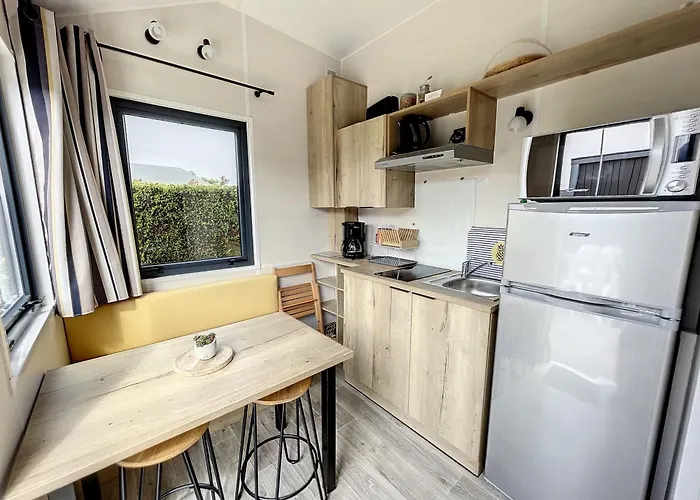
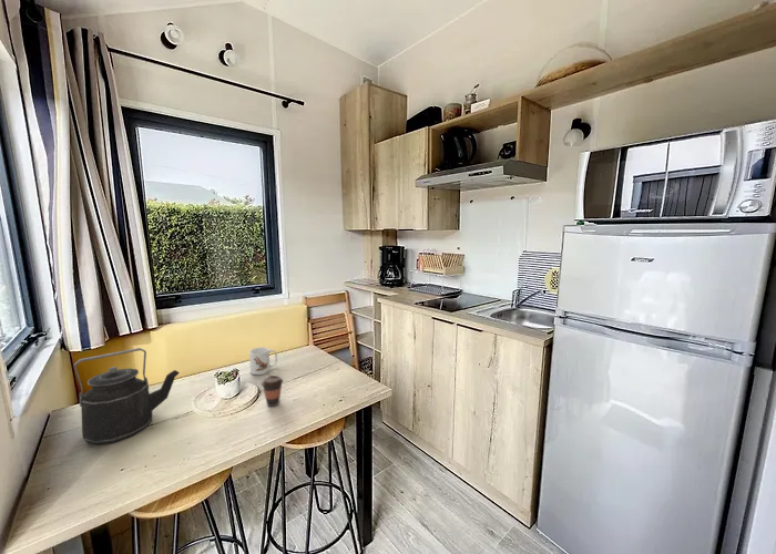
+ kettle (133, 387)
+ coffee cup (272, 391)
+ mug (264, 359)
